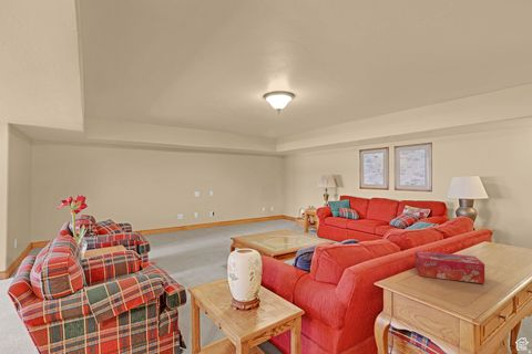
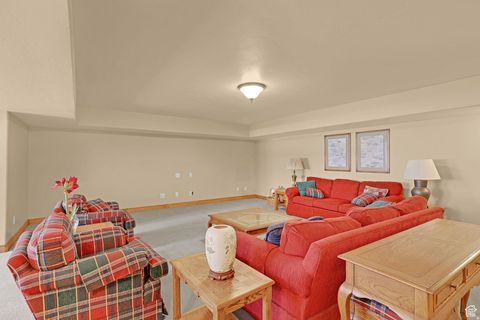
- tissue box (447, 266)
